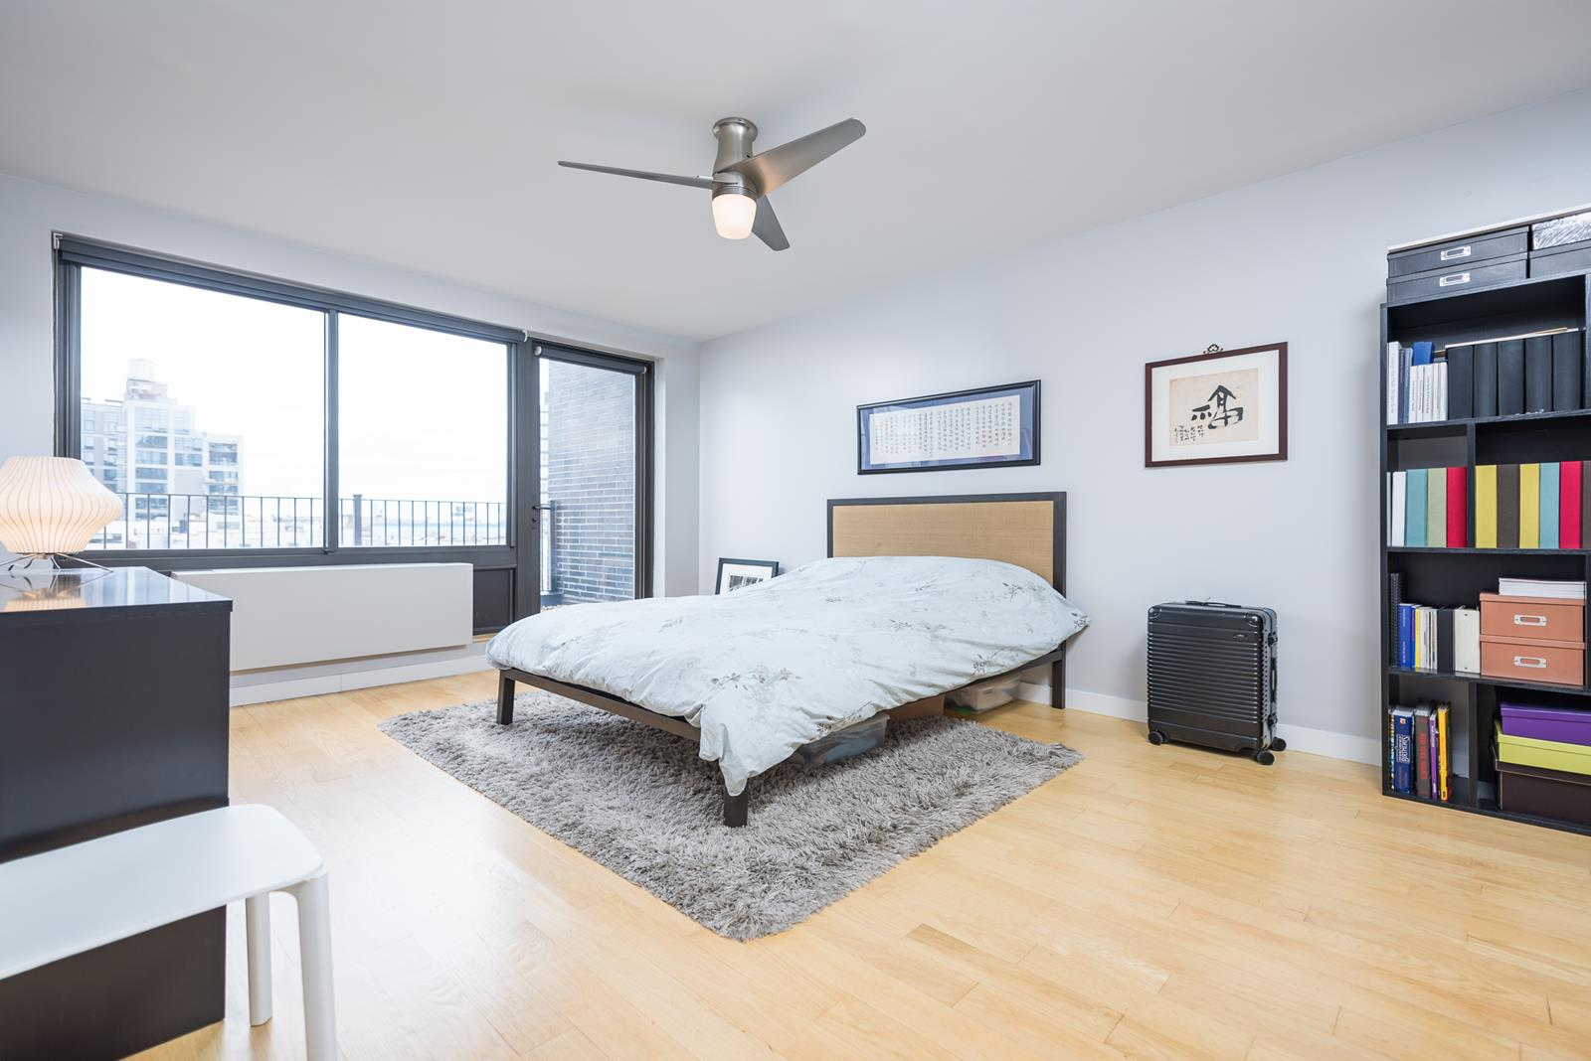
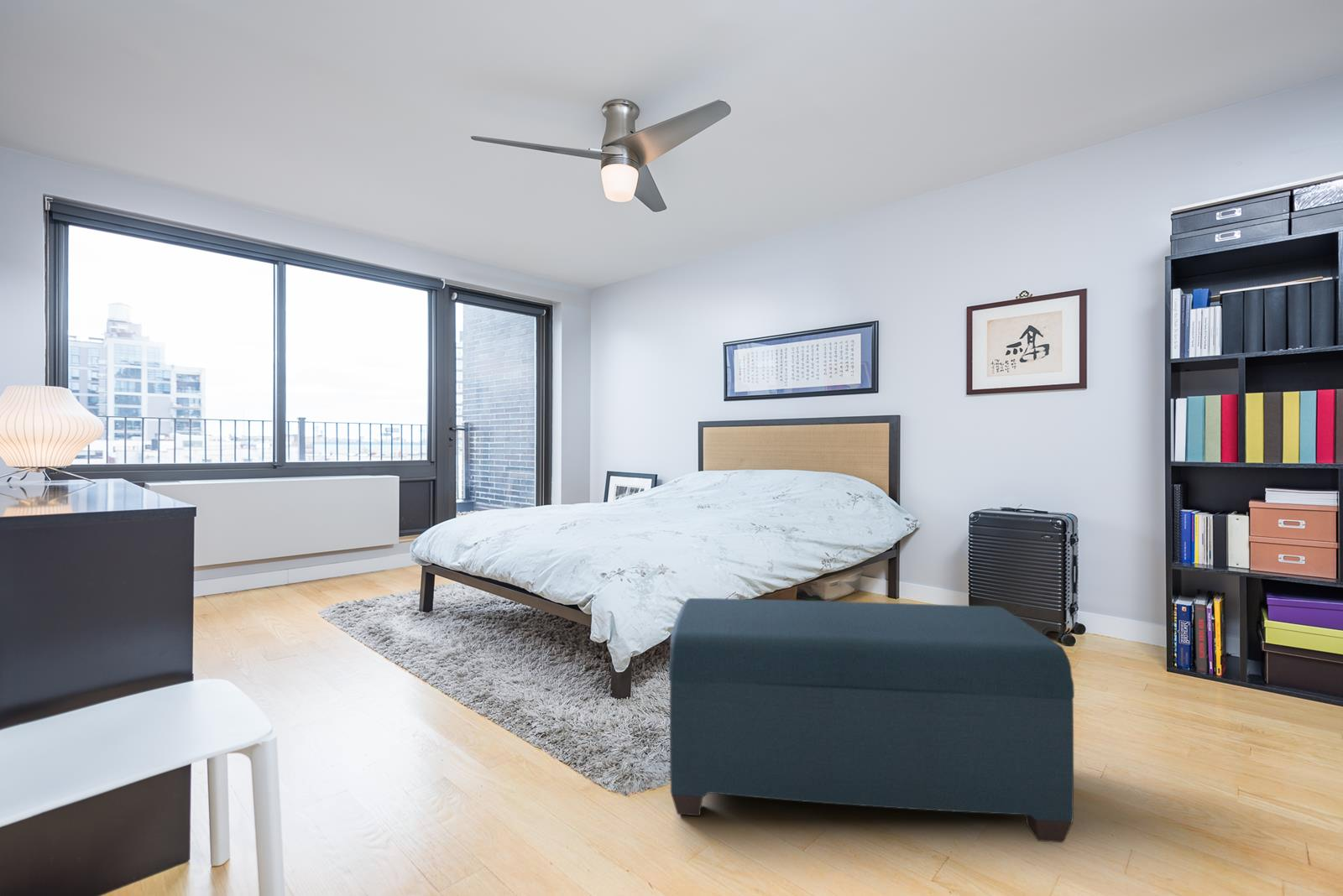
+ bench (849, 699)
